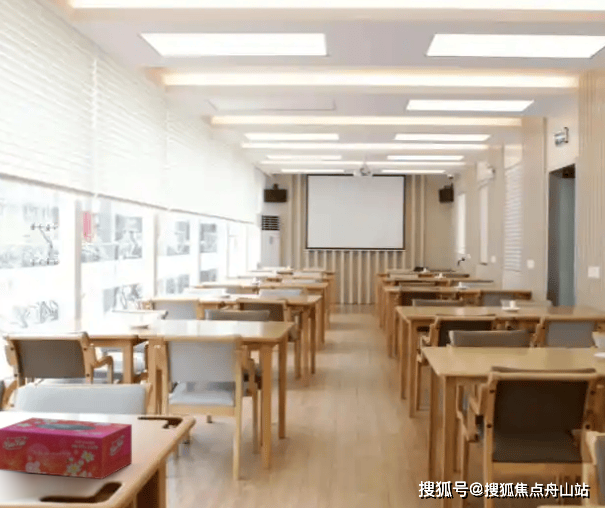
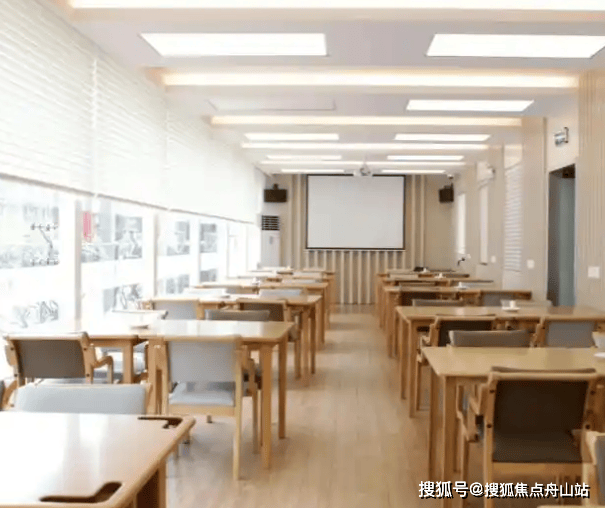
- tissue box (65, 446)
